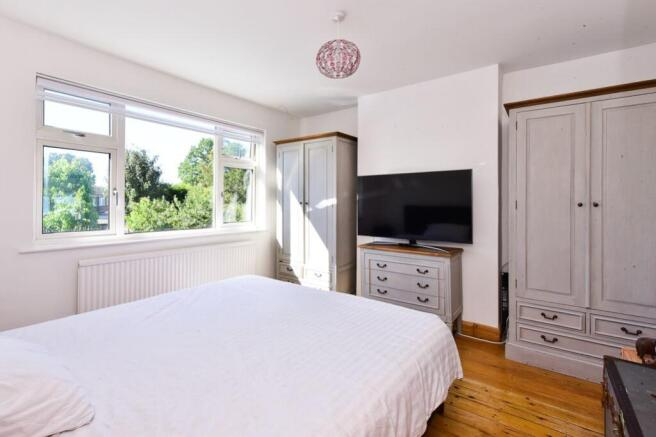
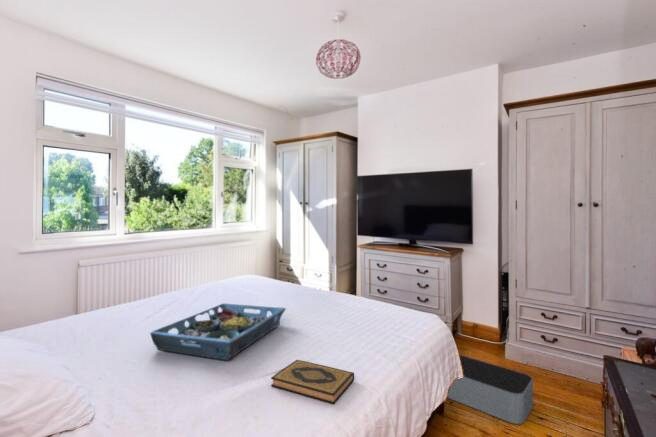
+ hardback book (313, 379)
+ serving tray (226, 325)
+ storage bin (484, 385)
